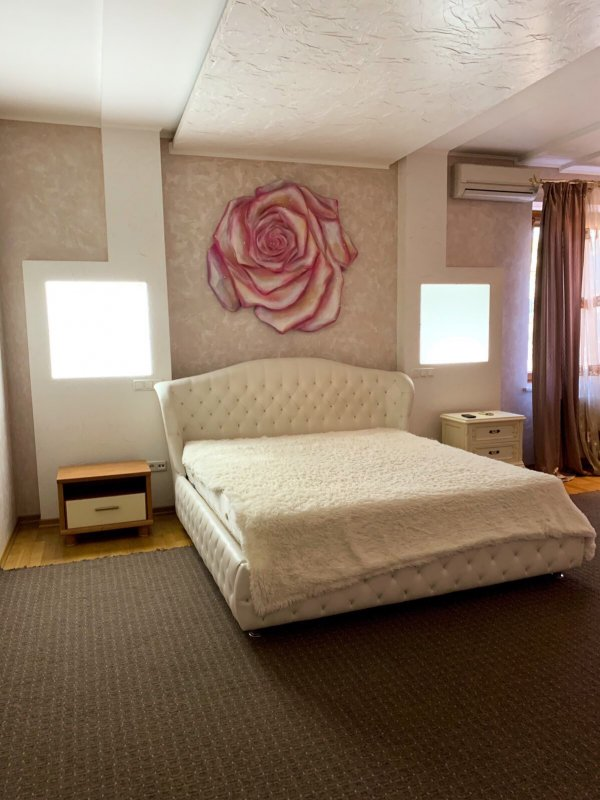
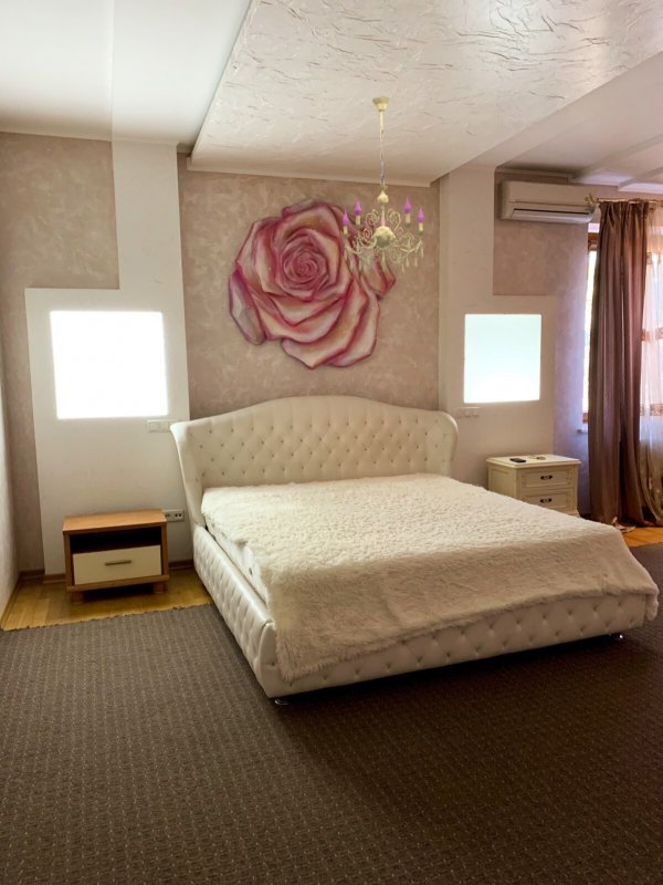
+ chandelier (382, 188)
